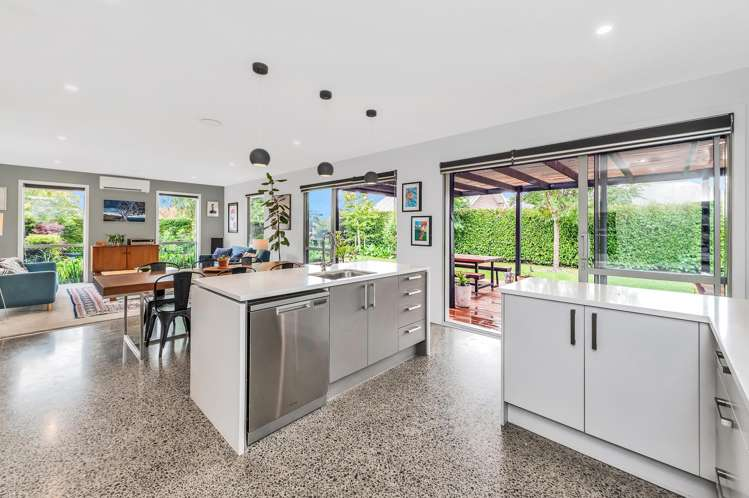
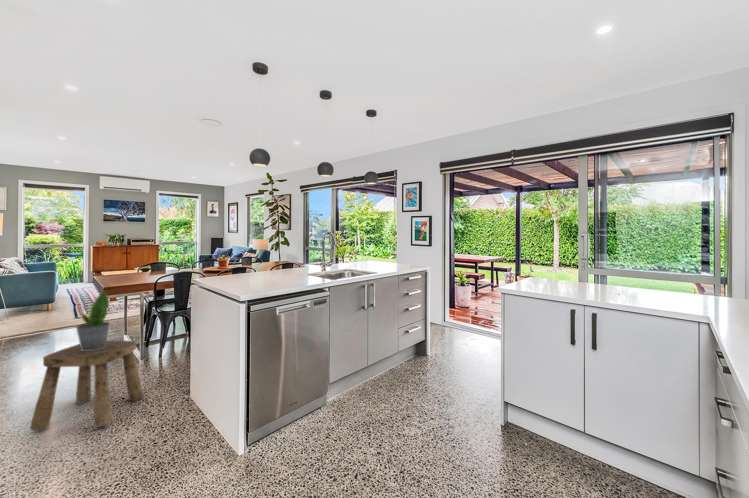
+ stool (90, 380)
+ potted plant (93, 319)
